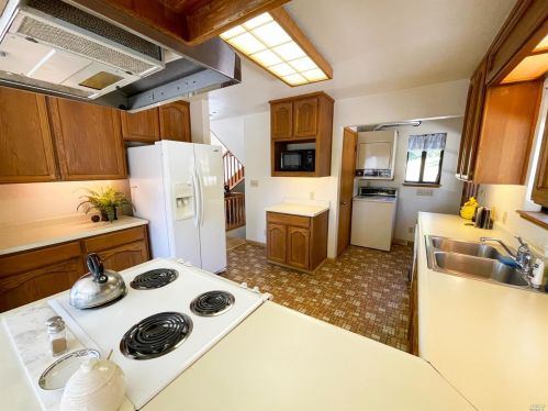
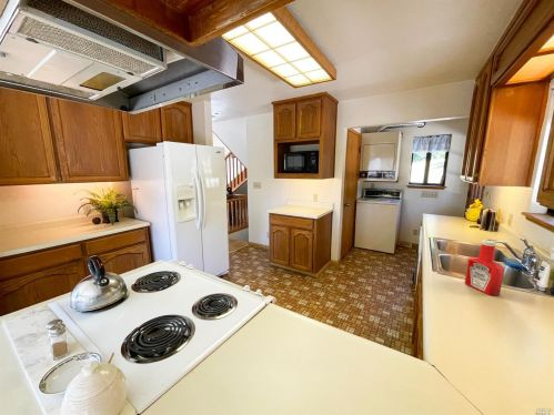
+ soap bottle (484, 265)
